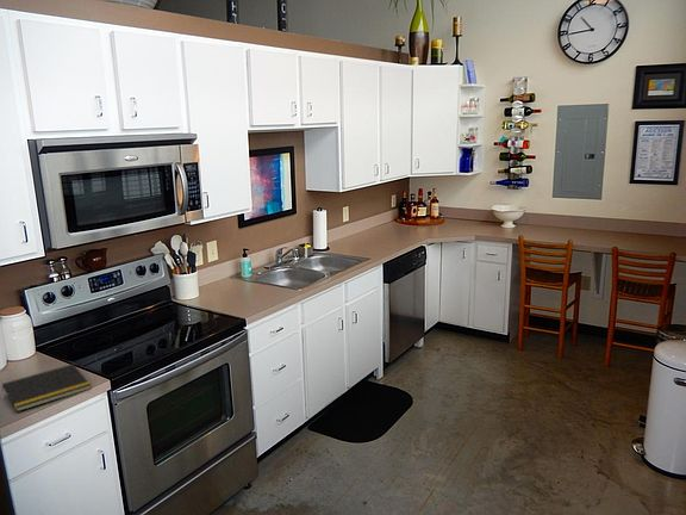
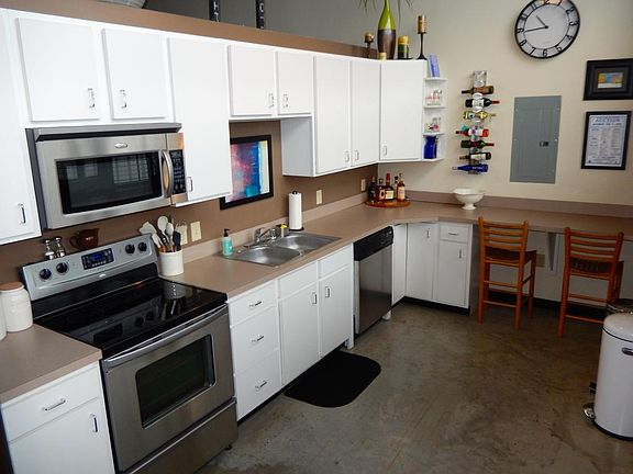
- notepad (46, 385)
